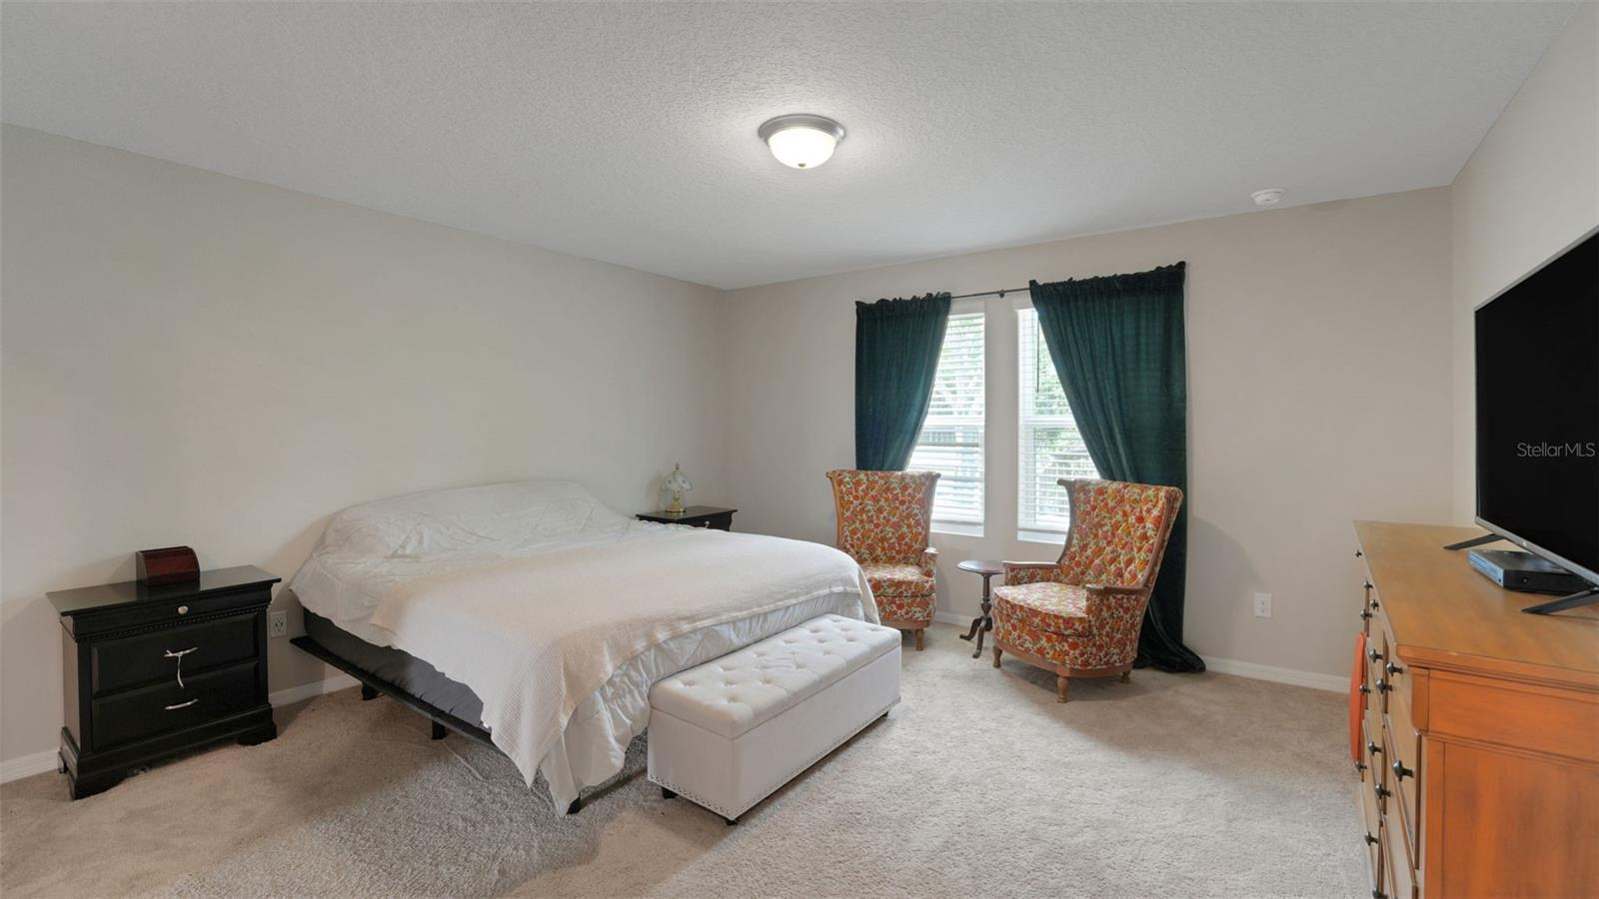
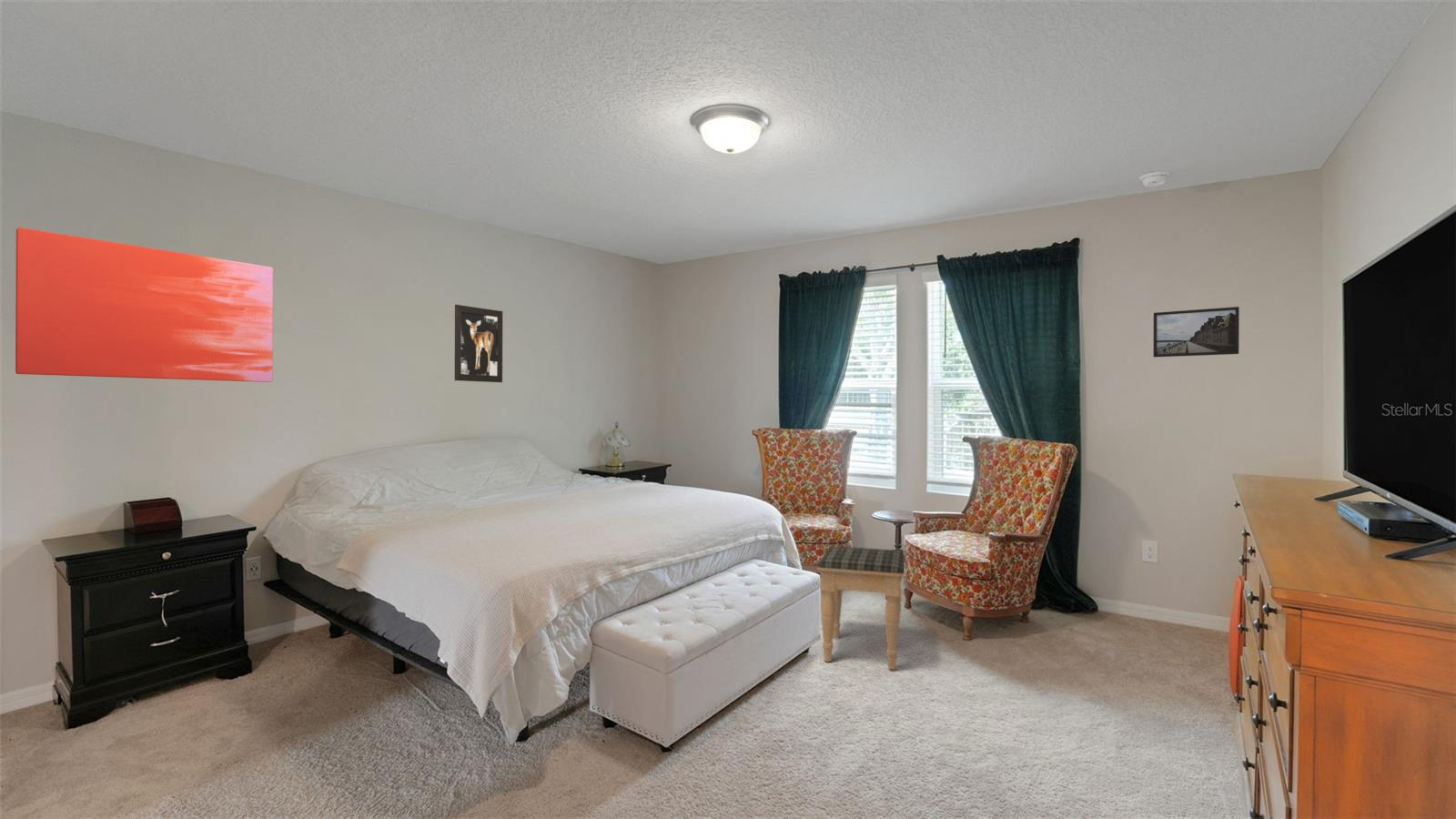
+ footstool (862, 591)
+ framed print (1195, 332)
+ wall art (479, 344)
+ wall art (159, 314)
